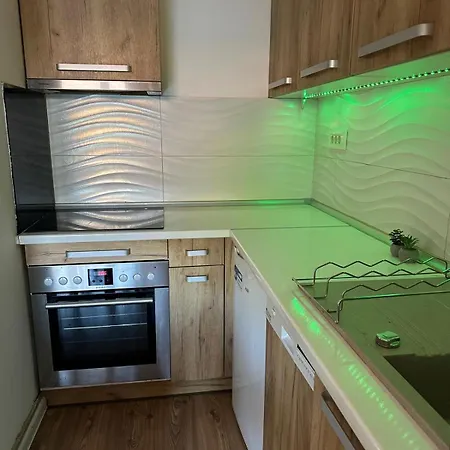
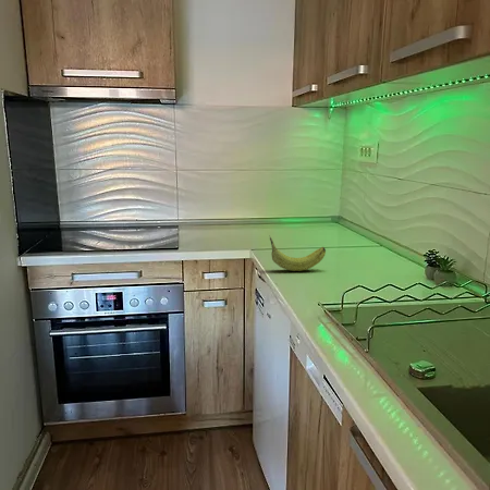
+ fruit (297, 258)
